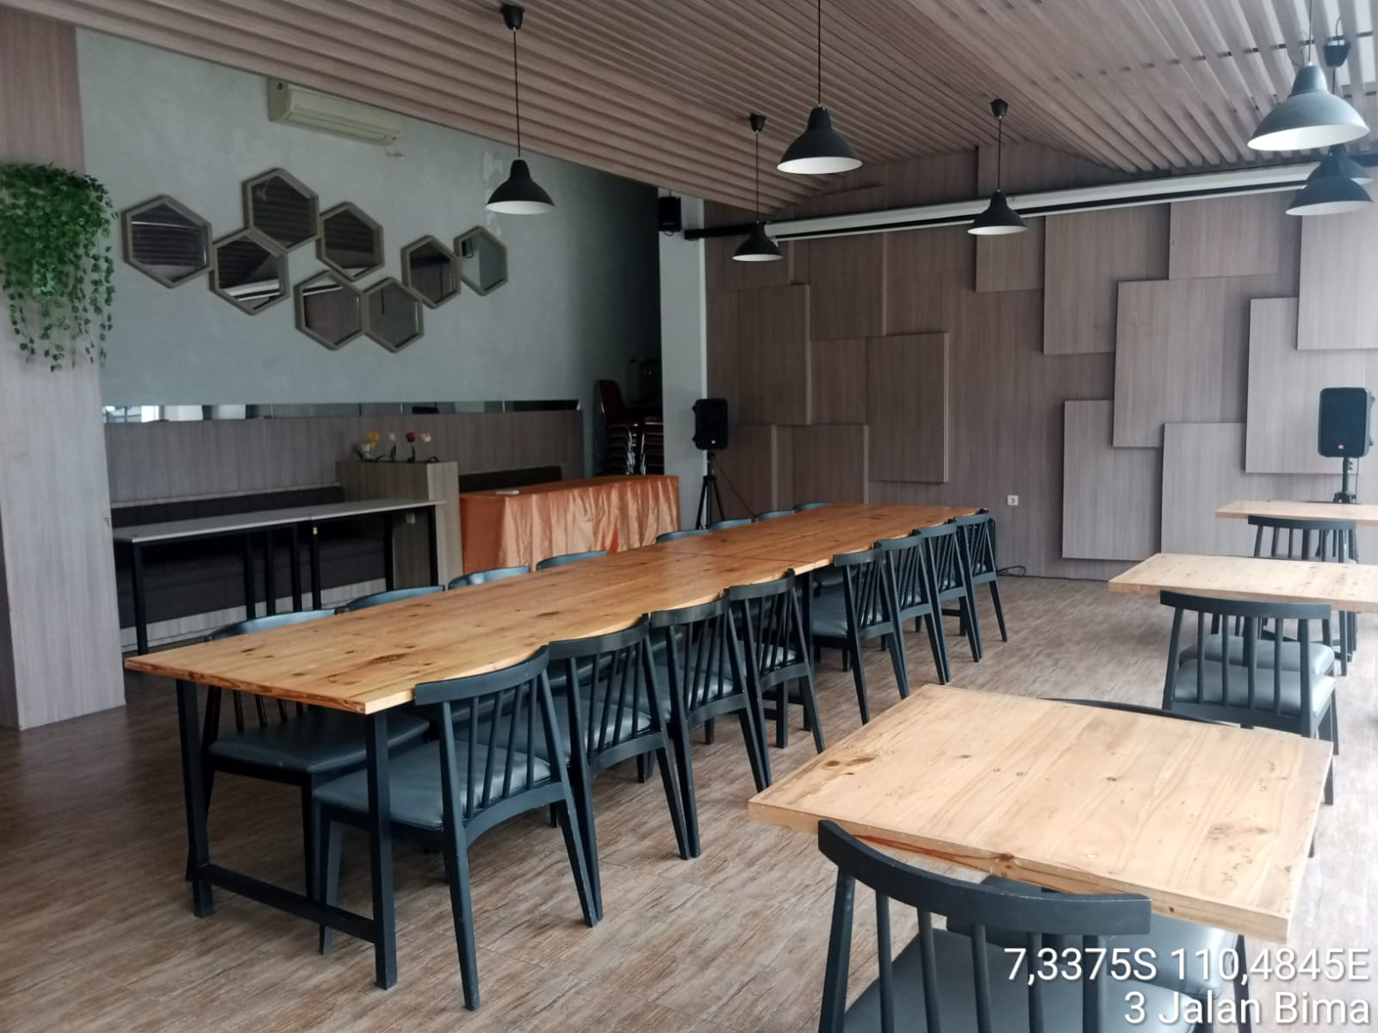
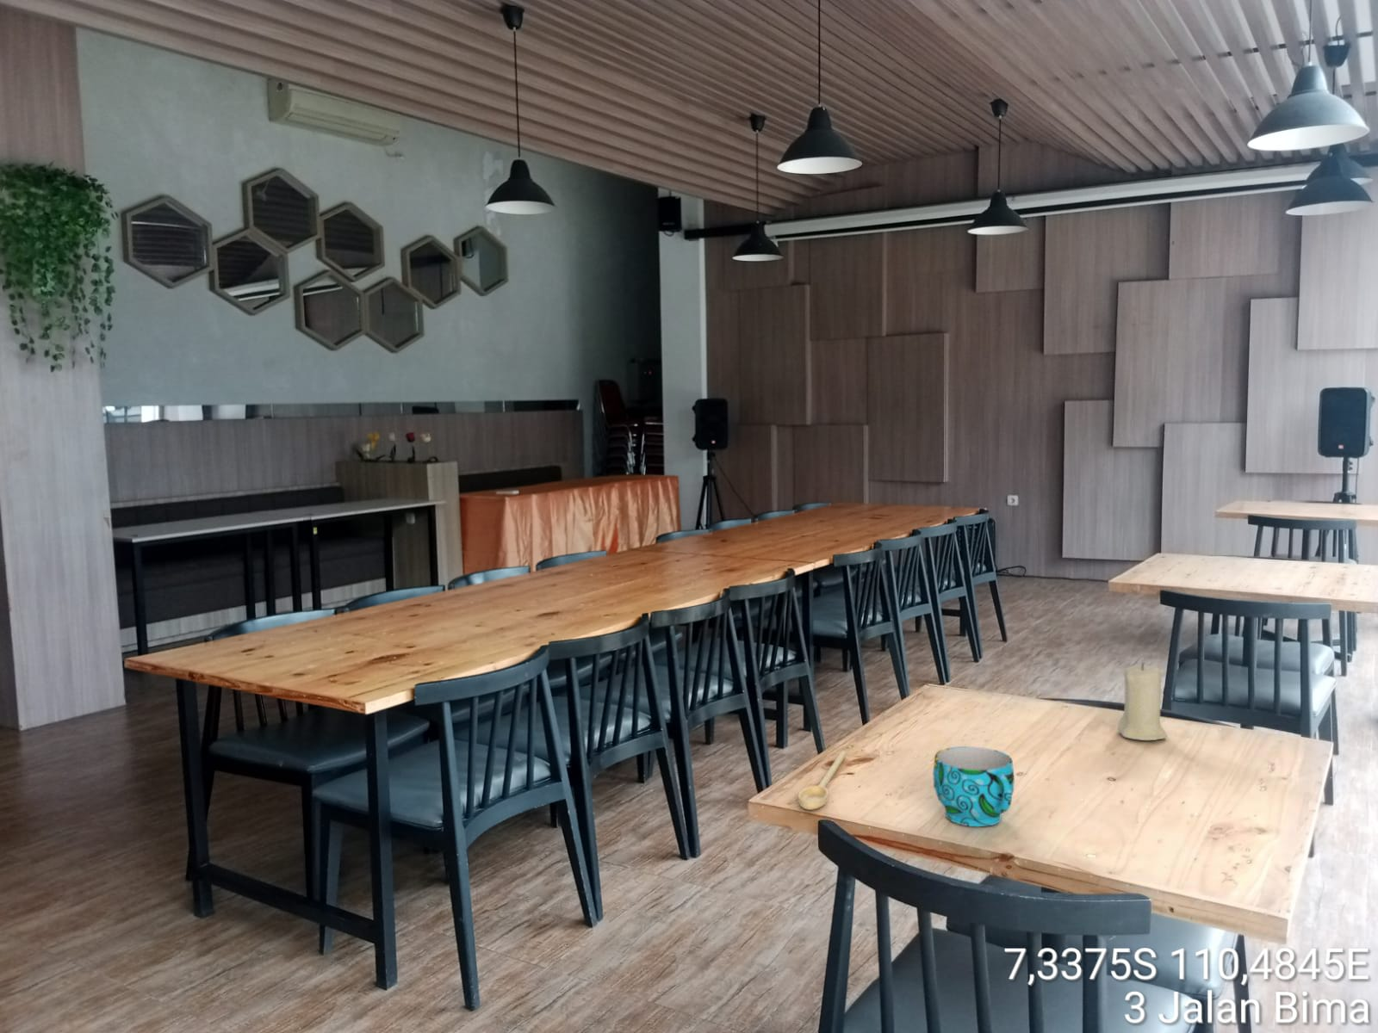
+ candle (1143, 699)
+ cup (978, 789)
+ spoon (827, 777)
